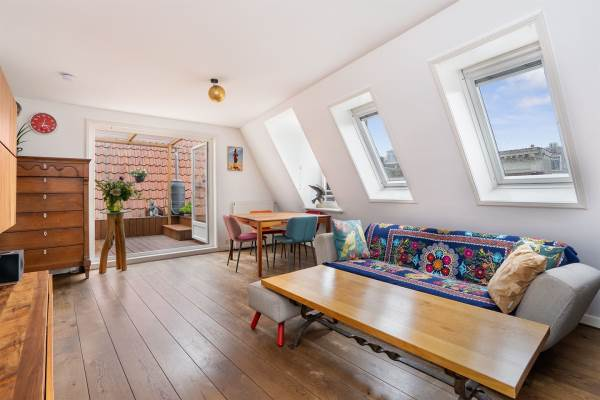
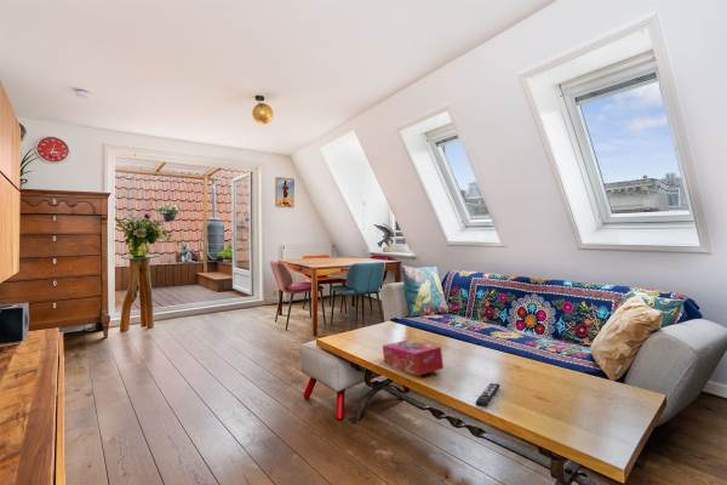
+ tissue box (411, 355)
+ remote control (488, 393)
